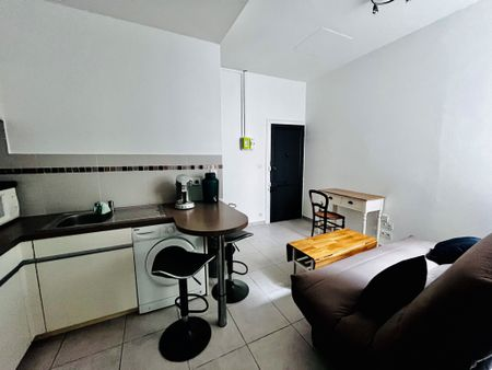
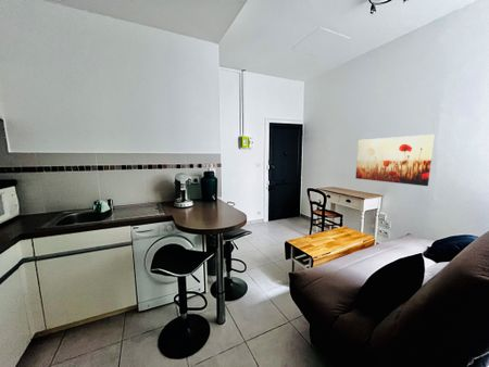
+ wall art (388, 160)
